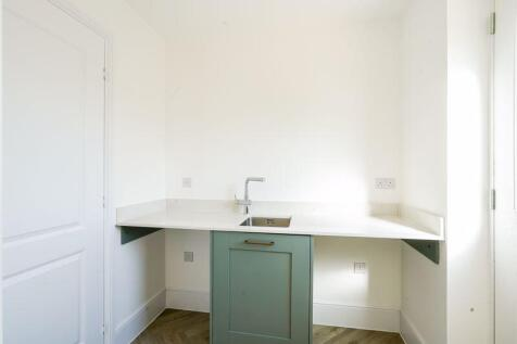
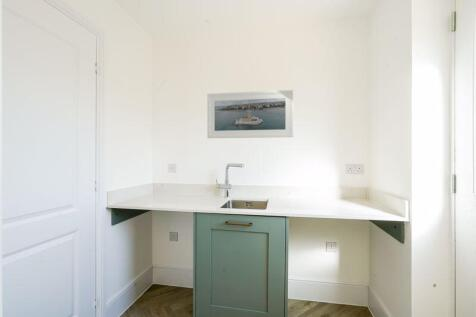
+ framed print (249, 114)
